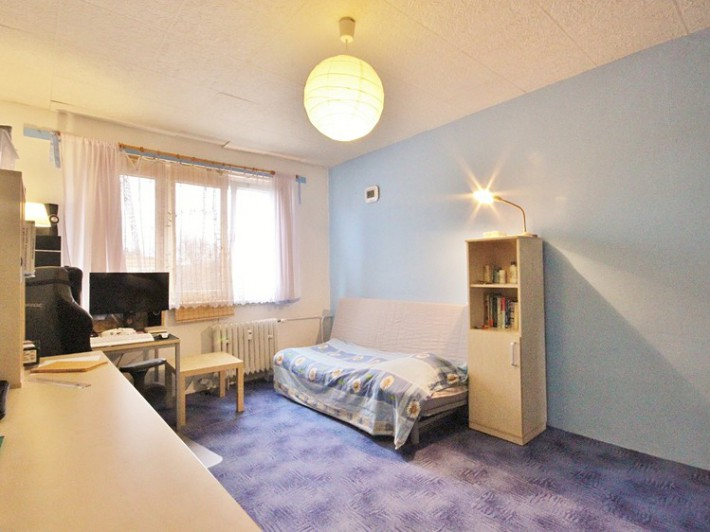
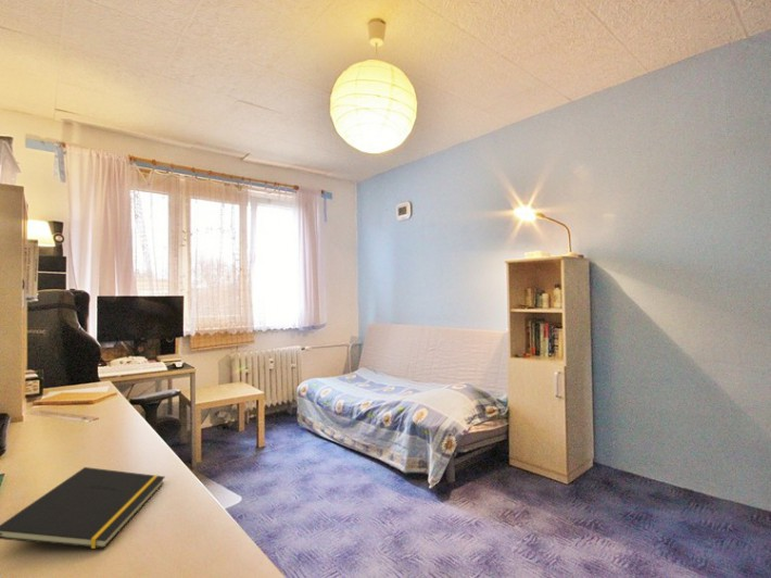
+ notepad (92, 502)
